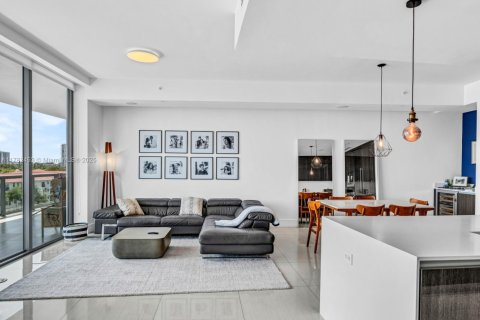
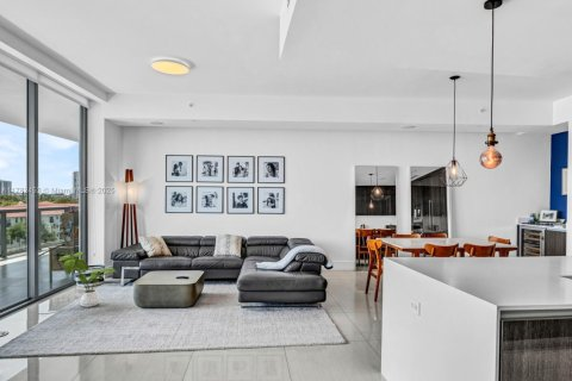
+ house plant (83, 279)
